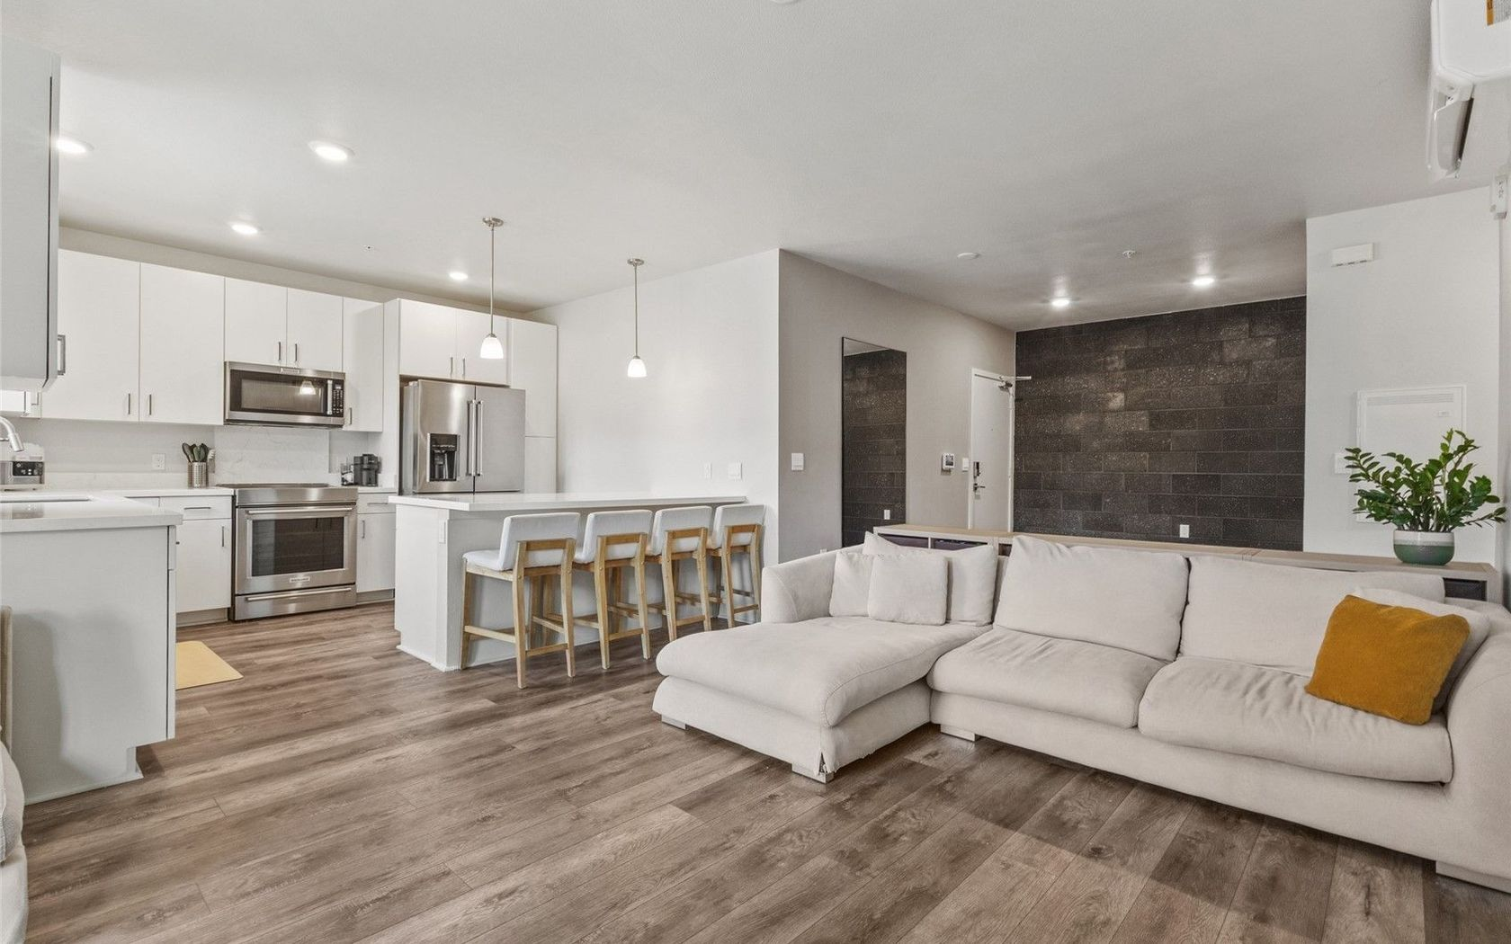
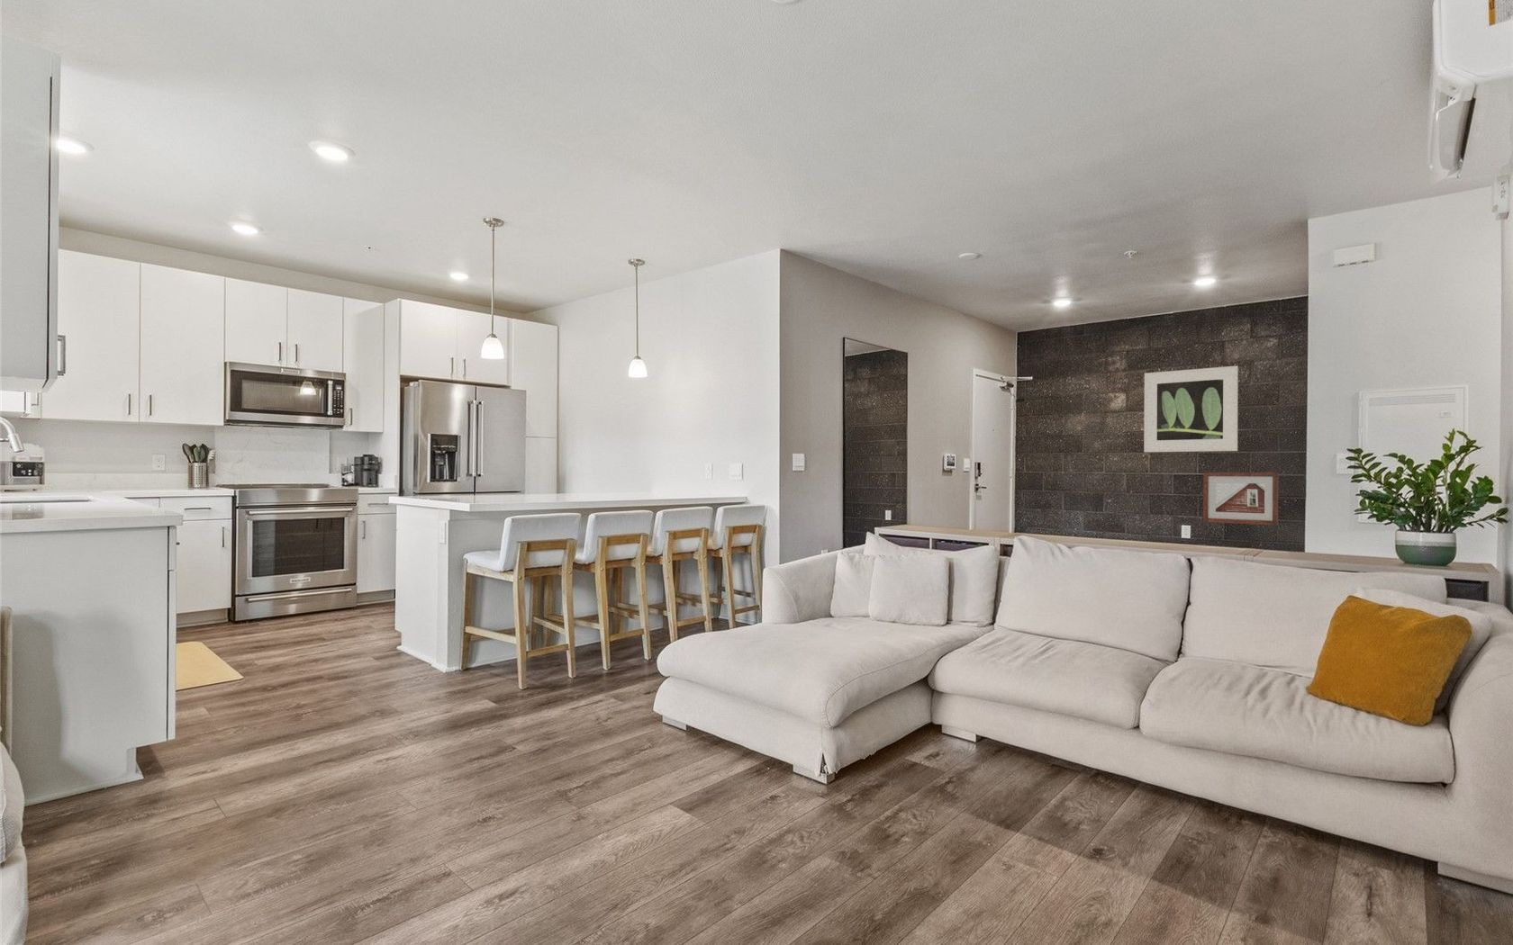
+ picture frame (1240, 498)
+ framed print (1188, 410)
